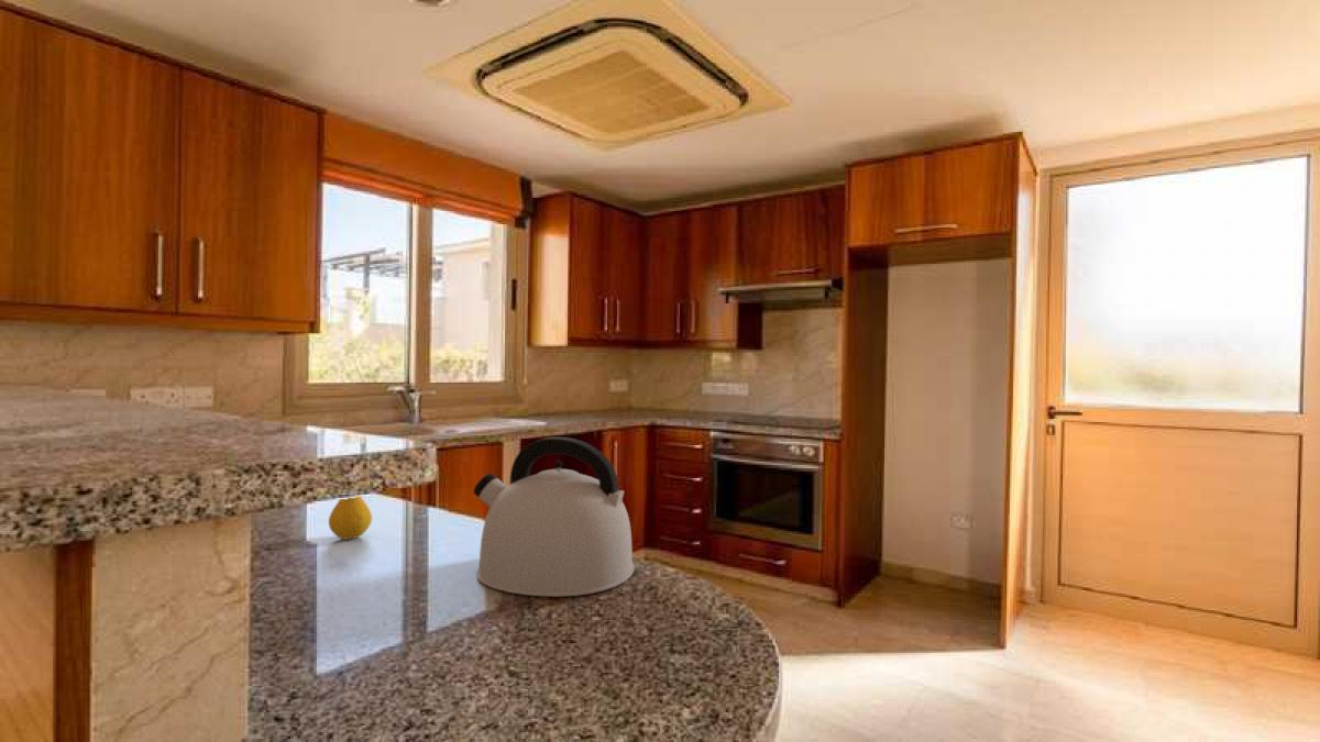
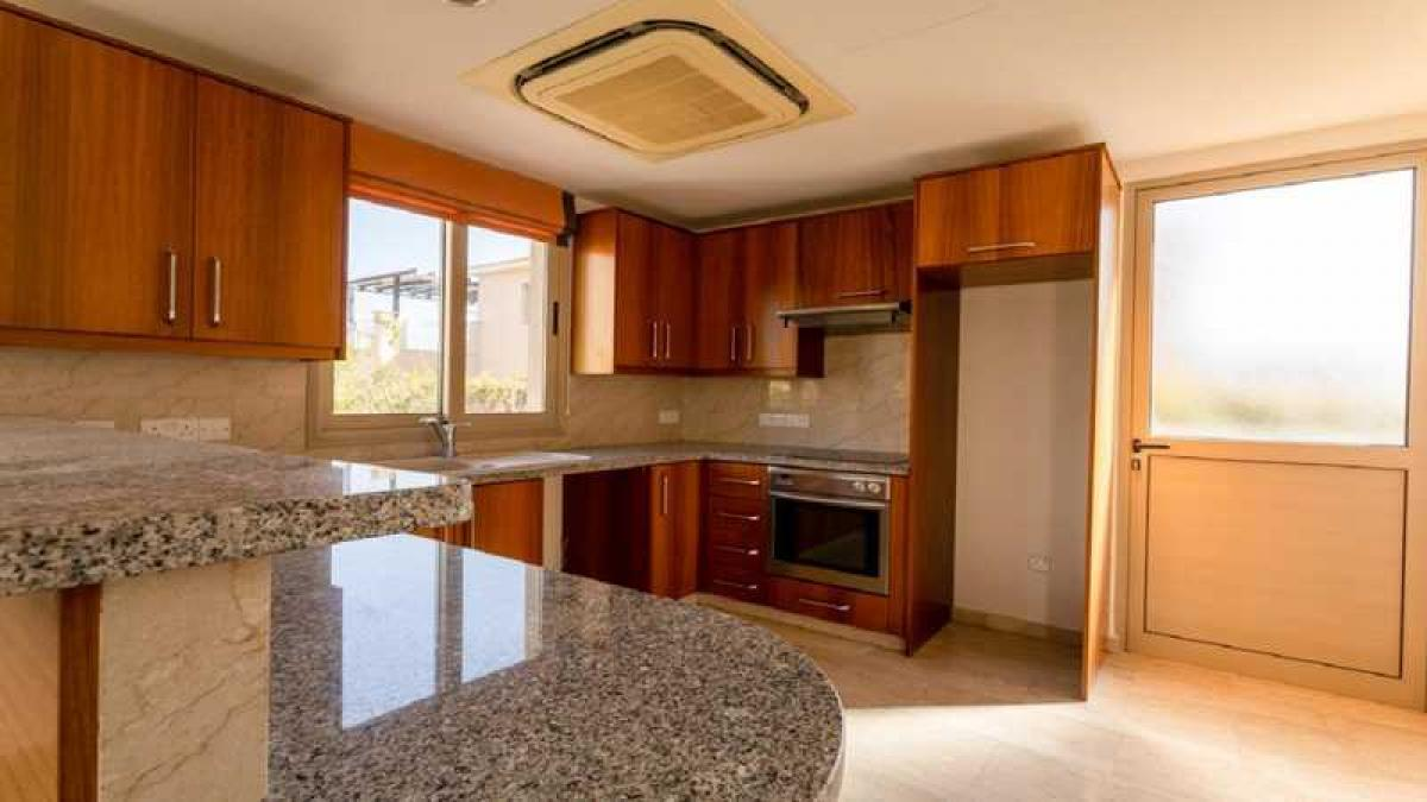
- kettle (551, 502)
- fruit (350, 501)
